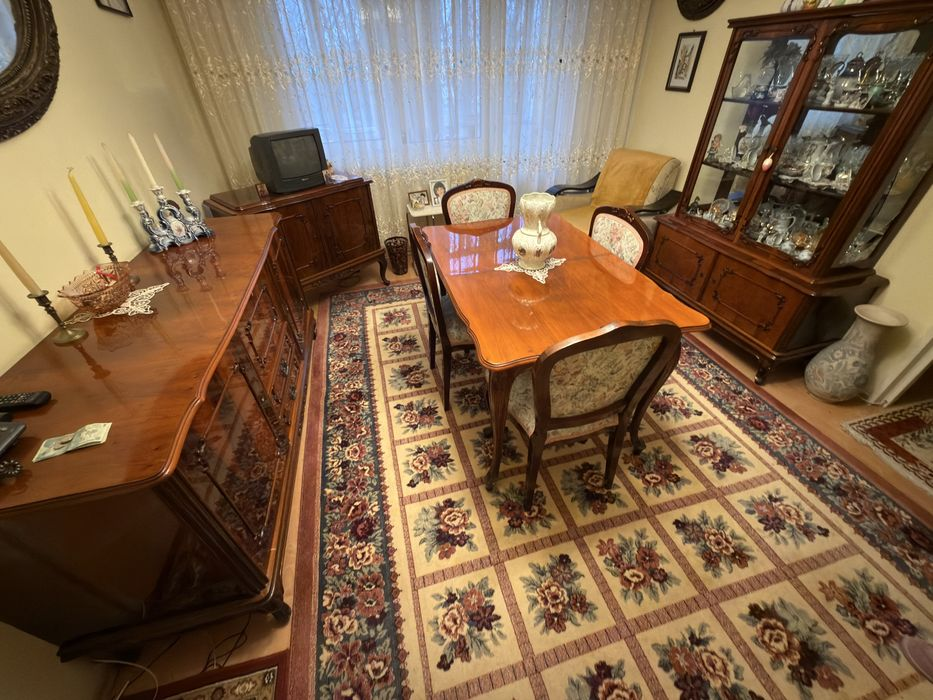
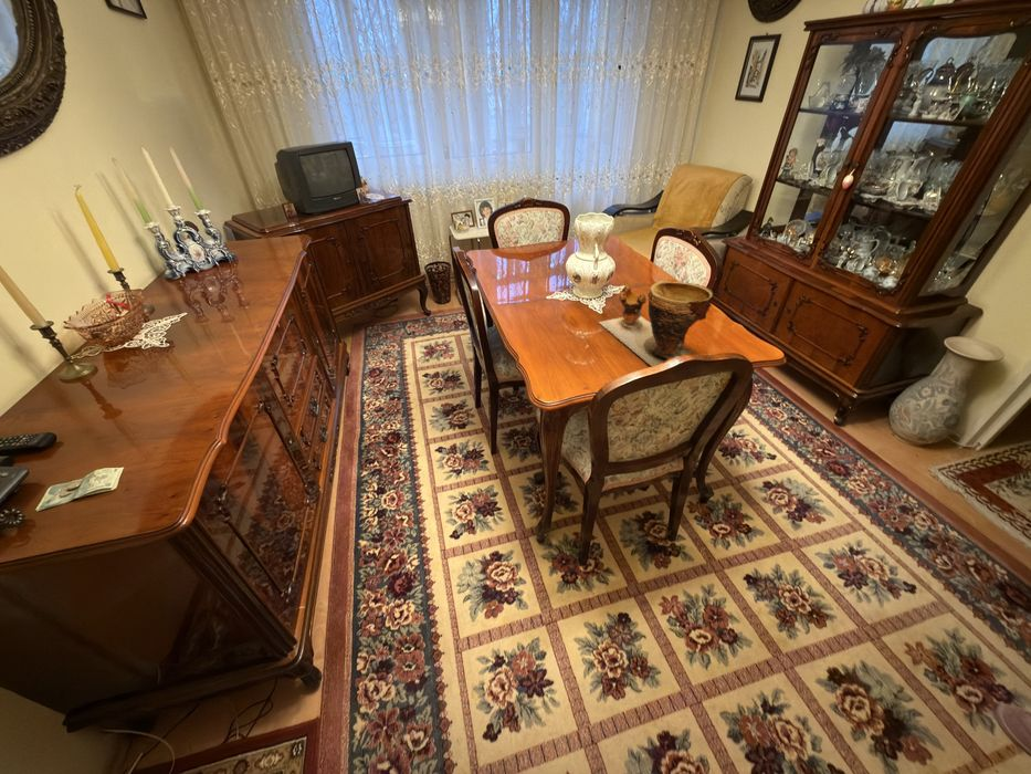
+ clay pot (654, 312)
